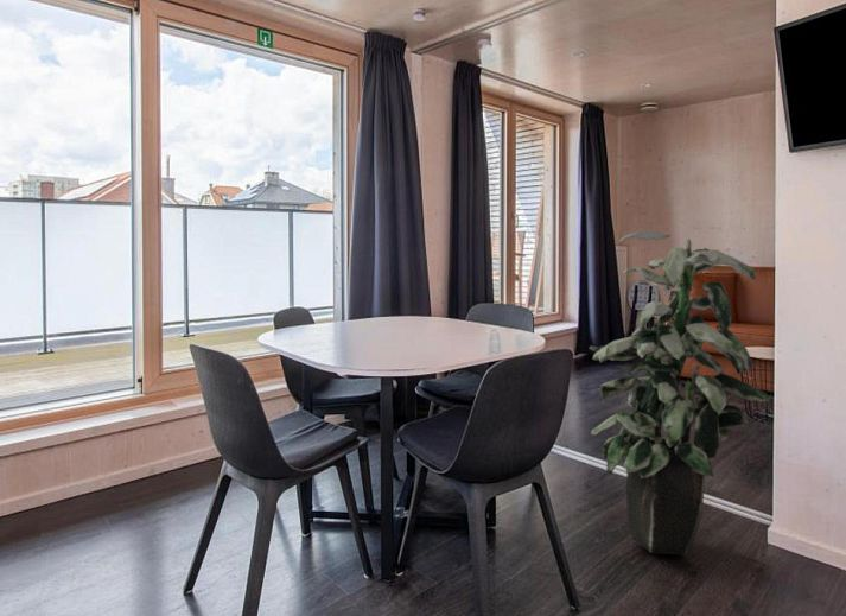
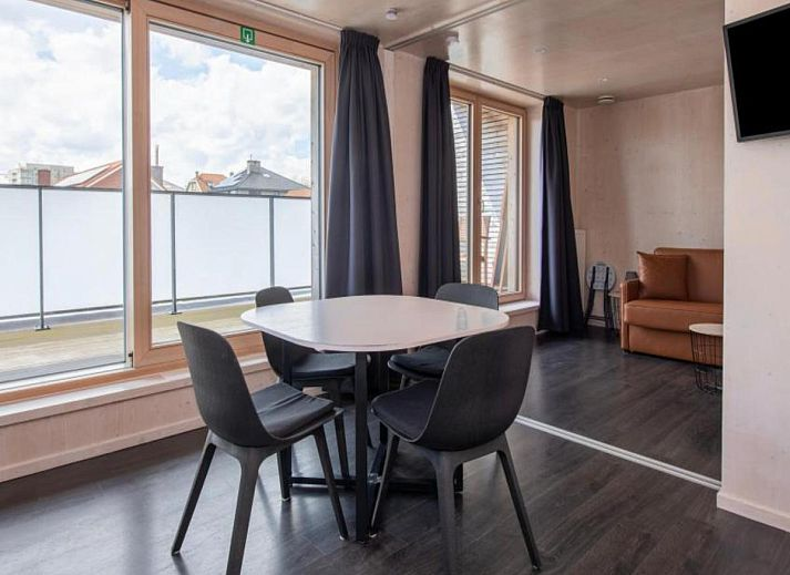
- indoor plant (664, 387)
